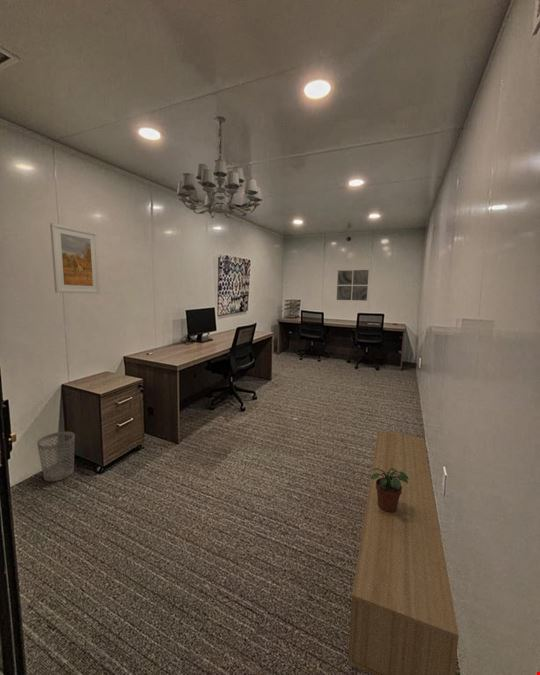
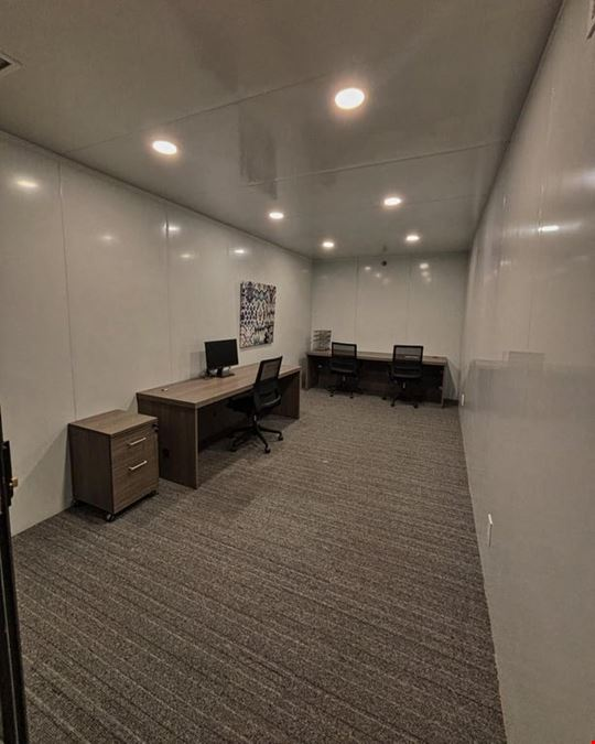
- potted plant (387, 489)
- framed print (77, 261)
- tv stand (399, 512)
- wastebasket (58, 456)
- wall art (351, 284)
- chandelier (220, 167)
